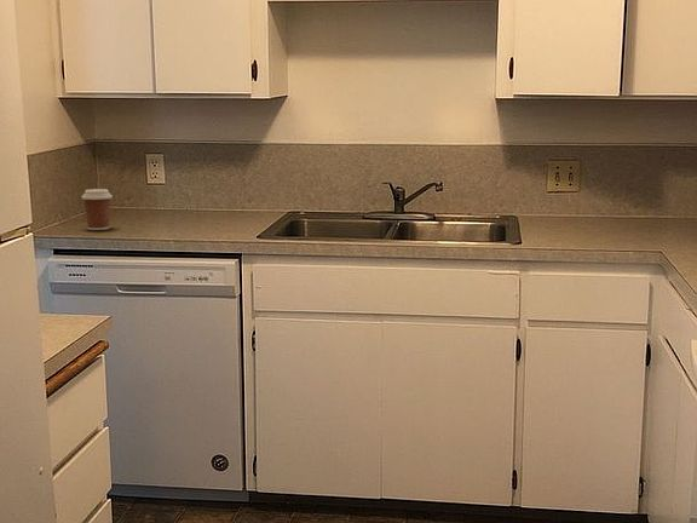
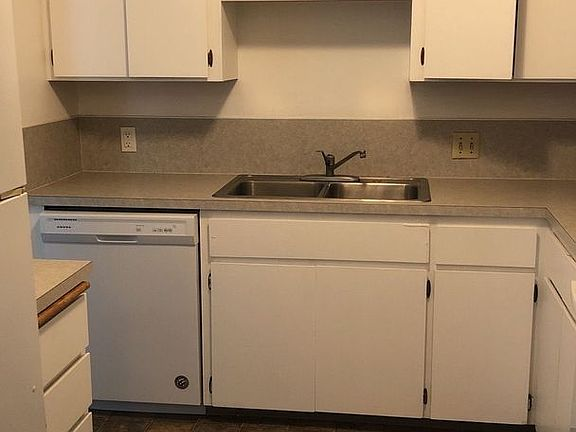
- coffee cup (97, 208)
